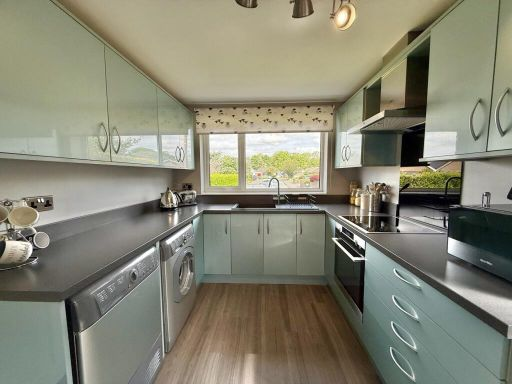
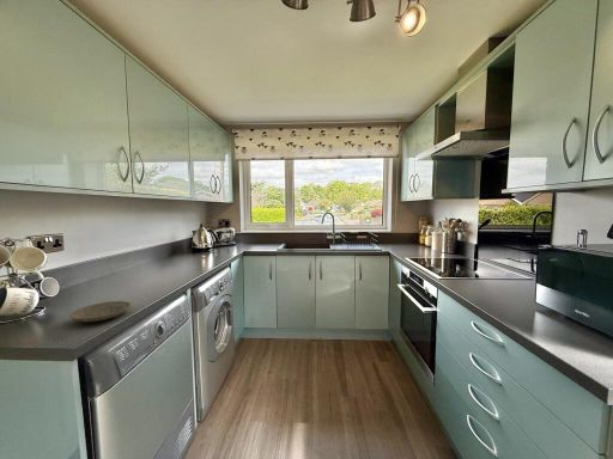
+ plate (102, 312)
